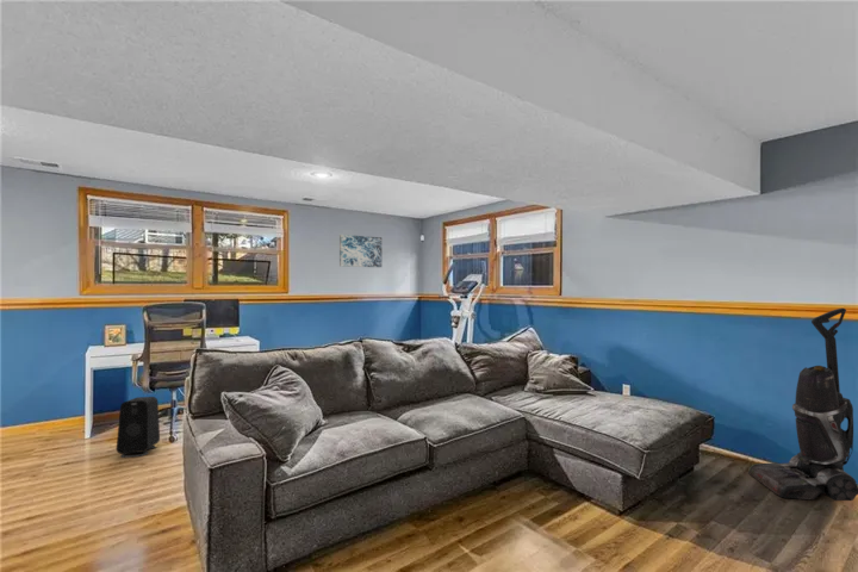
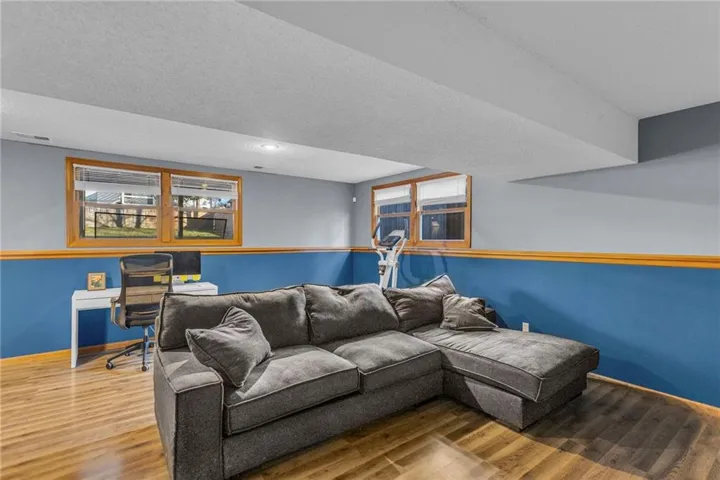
- vacuum cleaner (800, 397)
- speaker (138, 424)
- wall art (361, 251)
